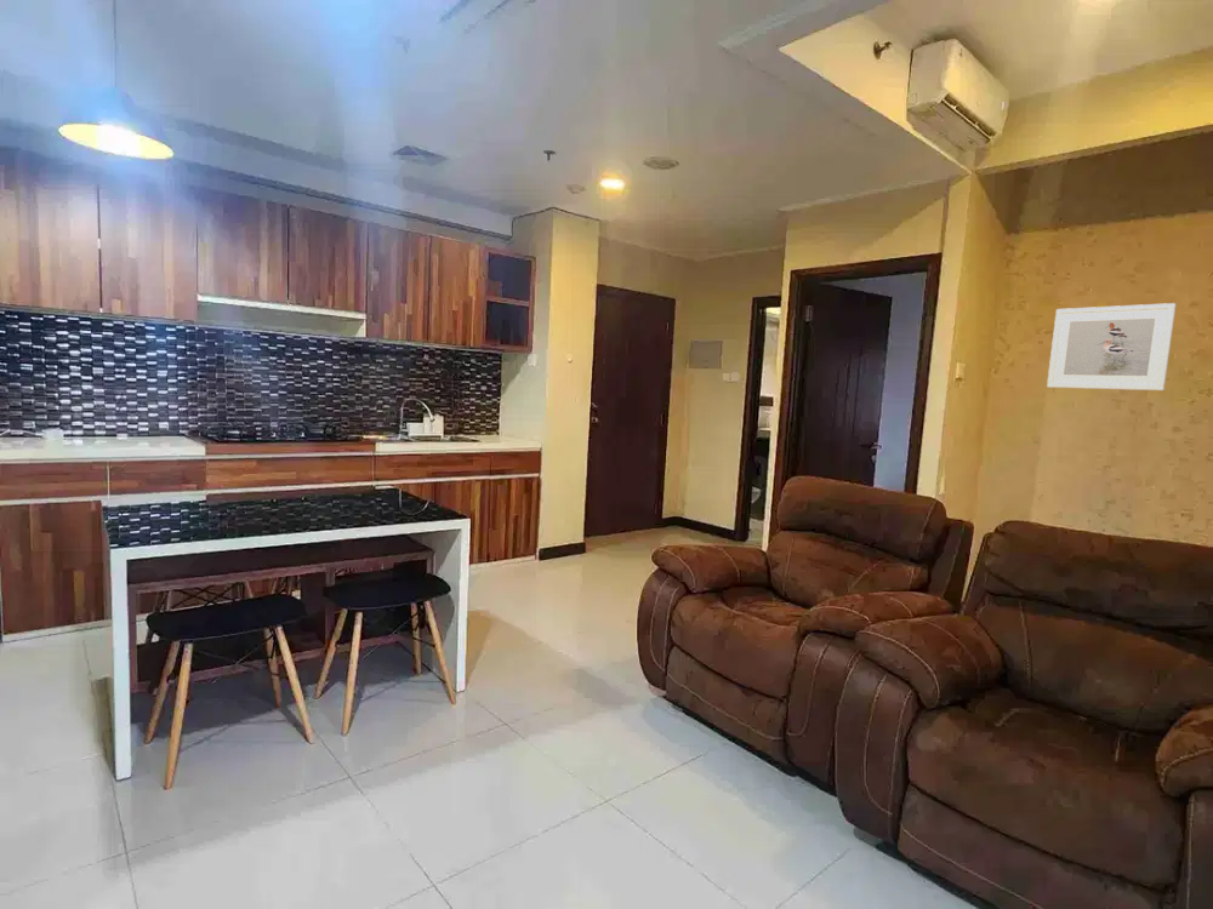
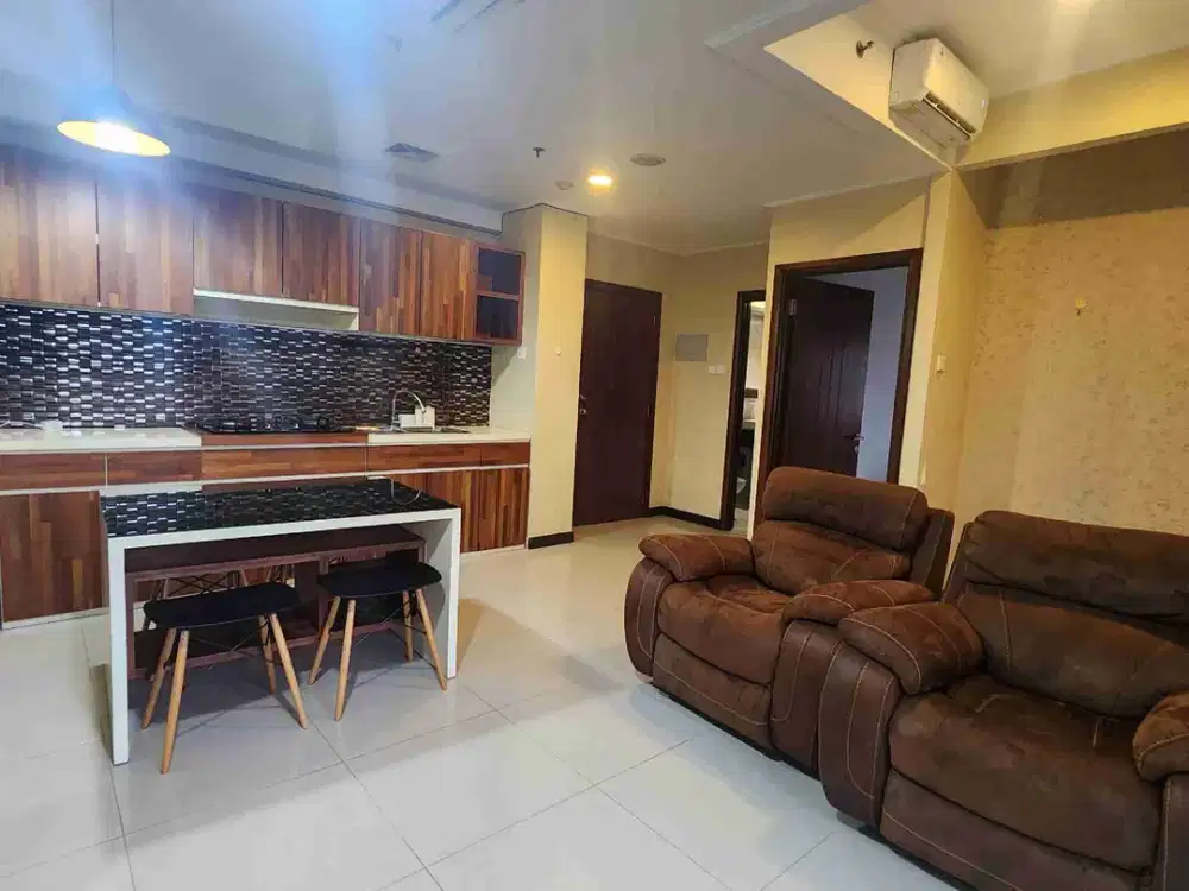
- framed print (1107, 348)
